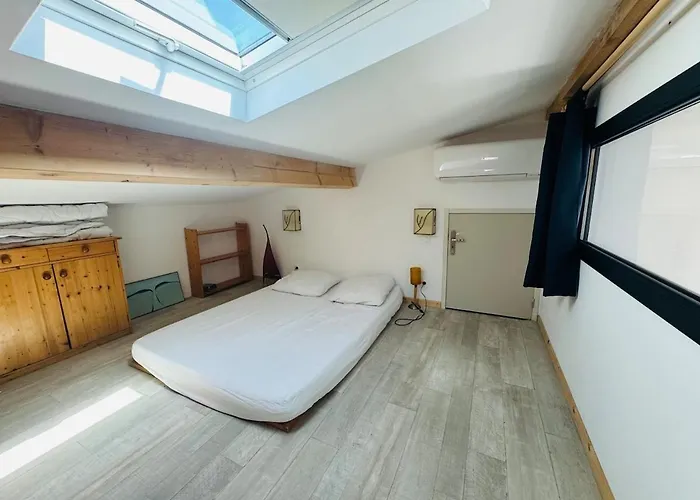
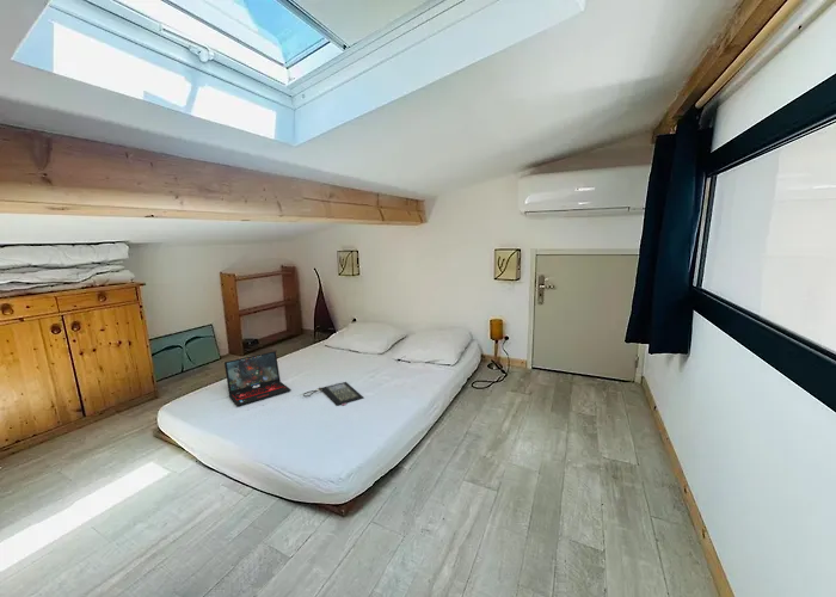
+ clutch bag (339, 392)
+ laptop (258, 376)
